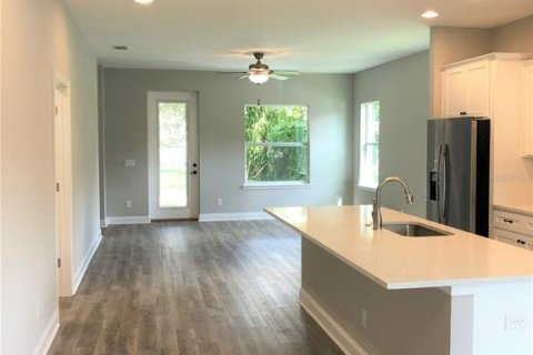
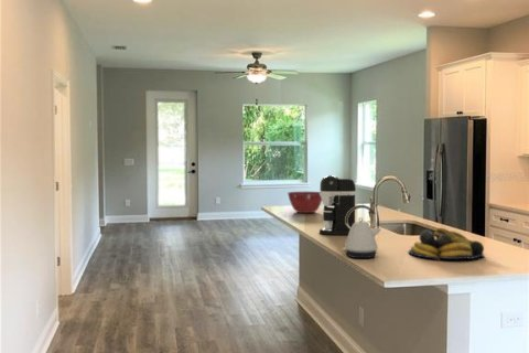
+ fruit bowl (444, 240)
+ coffee maker (337, 204)
+ mixing bowl (305, 202)
+ kettle (361, 231)
